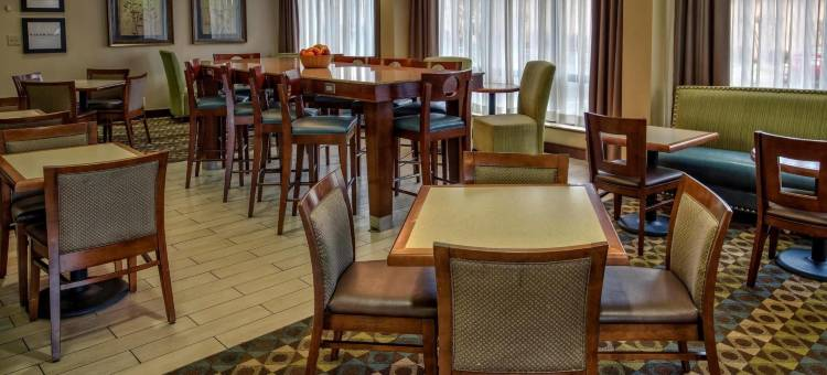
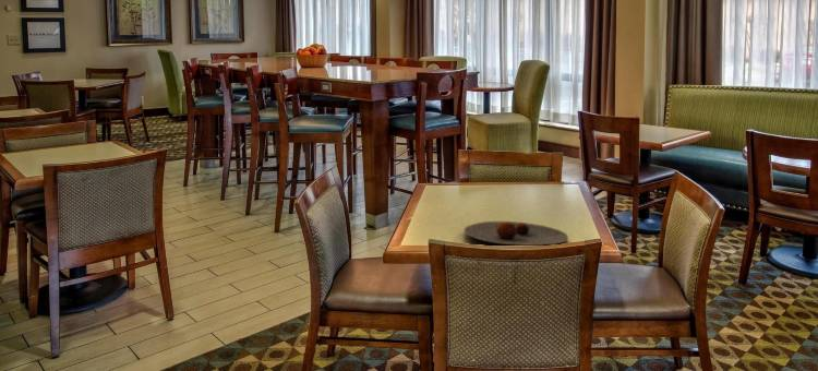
+ plate (515, 228)
